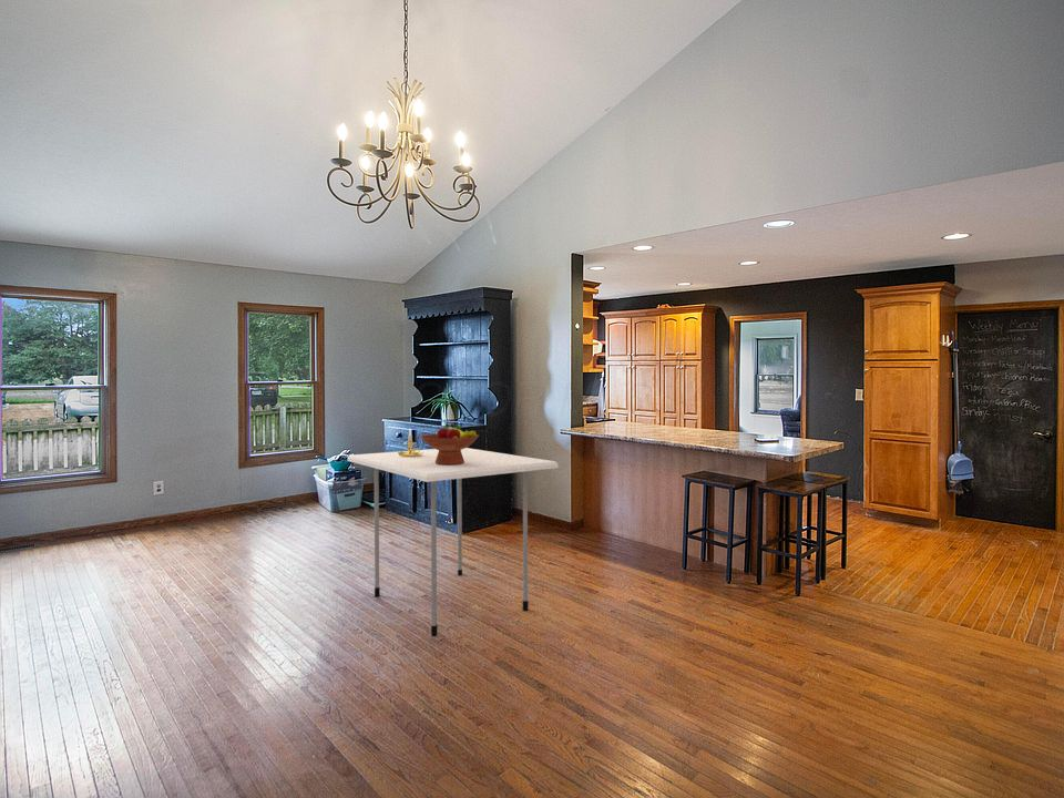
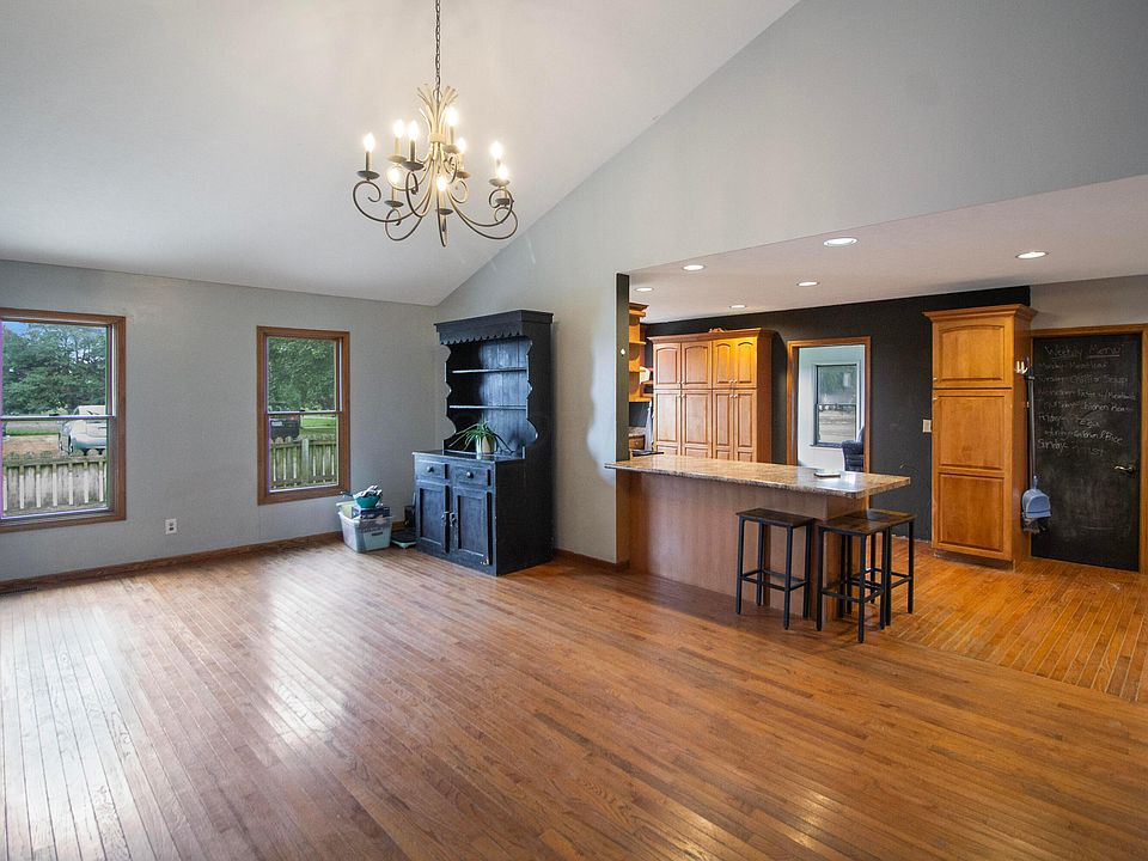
- dining table (458, 531)
- fruit bowl (449, 443)
- candle holder (411, 441)
